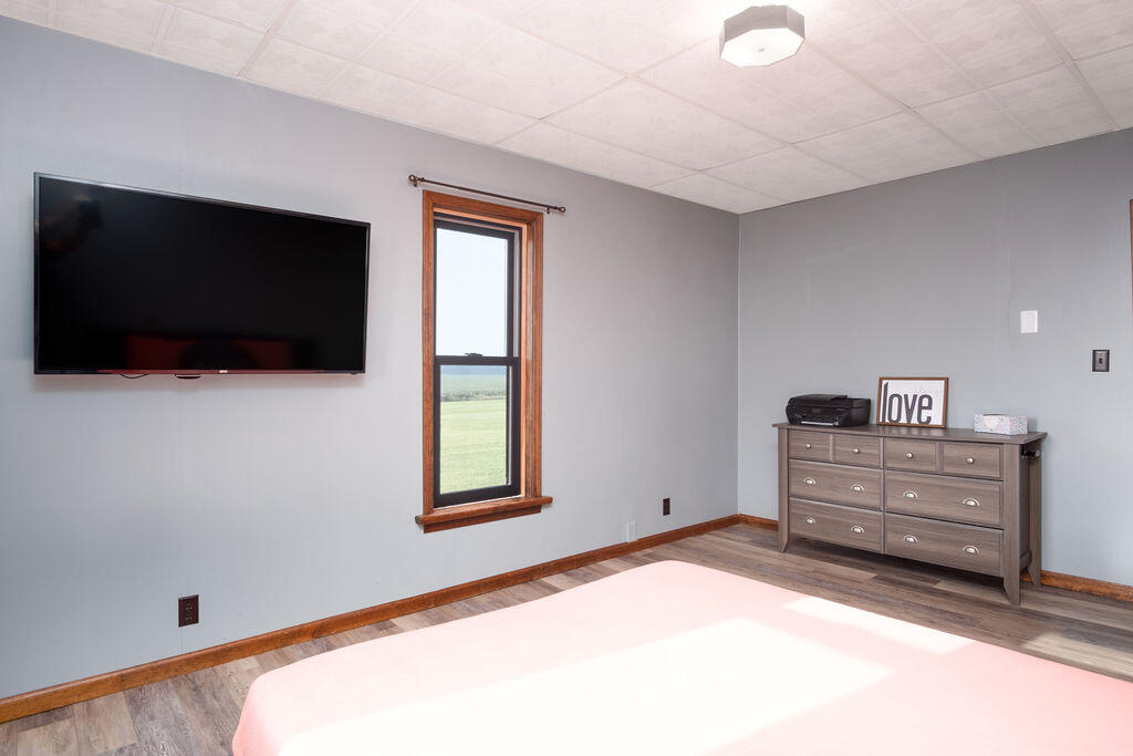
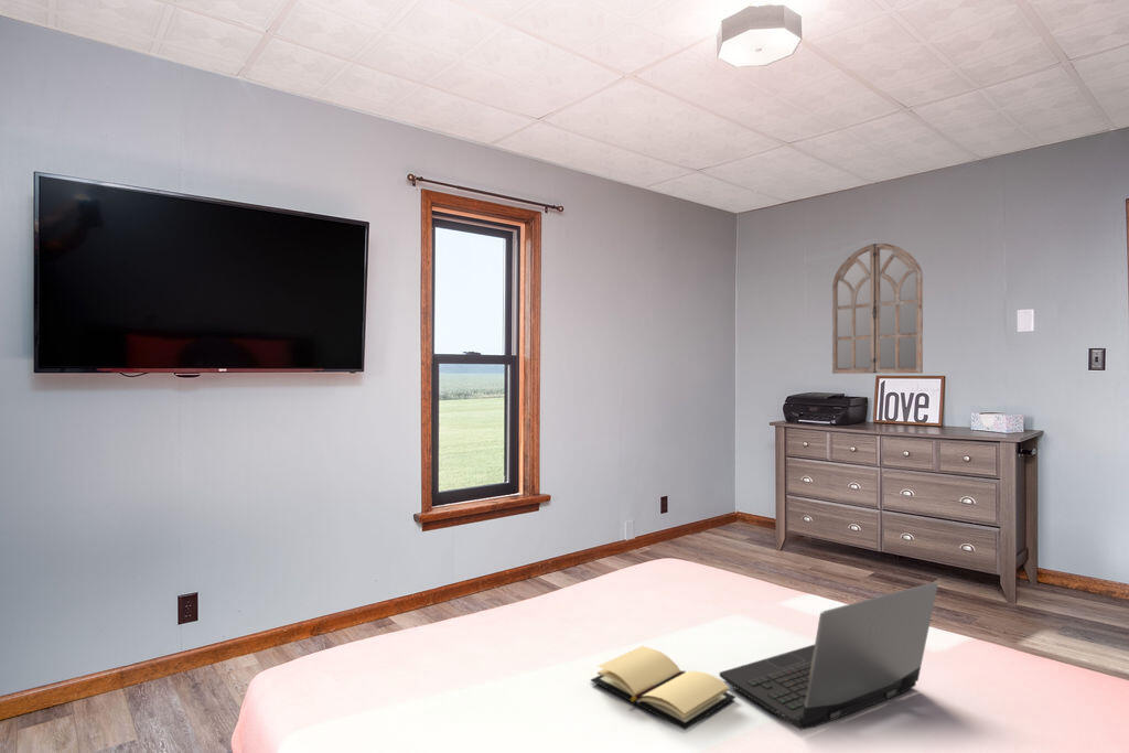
+ laptop computer (825, 633)
+ book (659, 681)
+ home mirror (874, 308)
